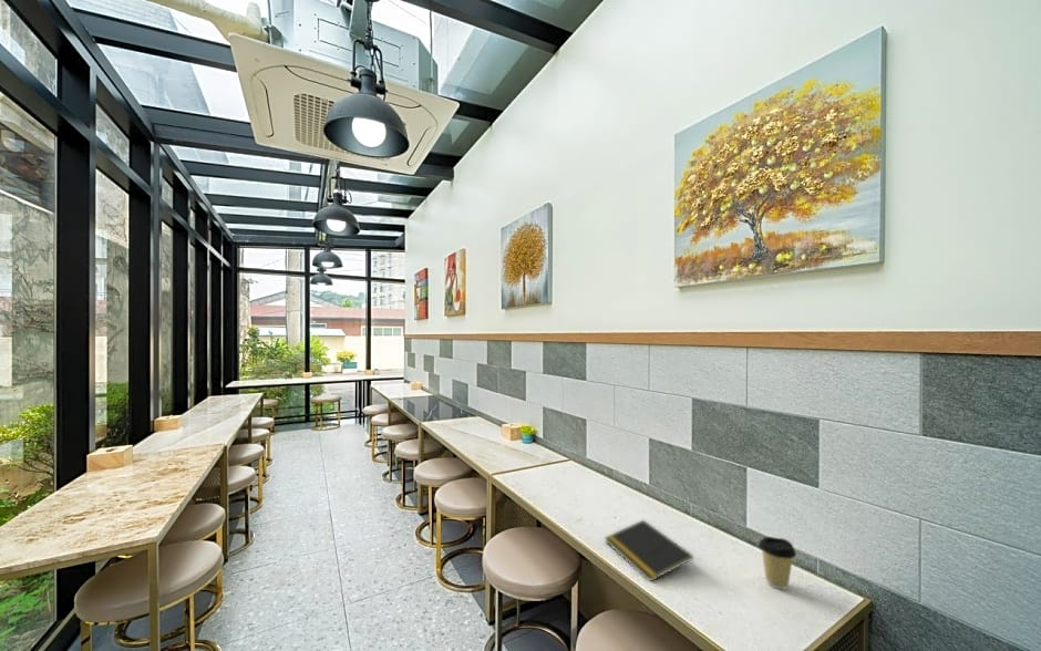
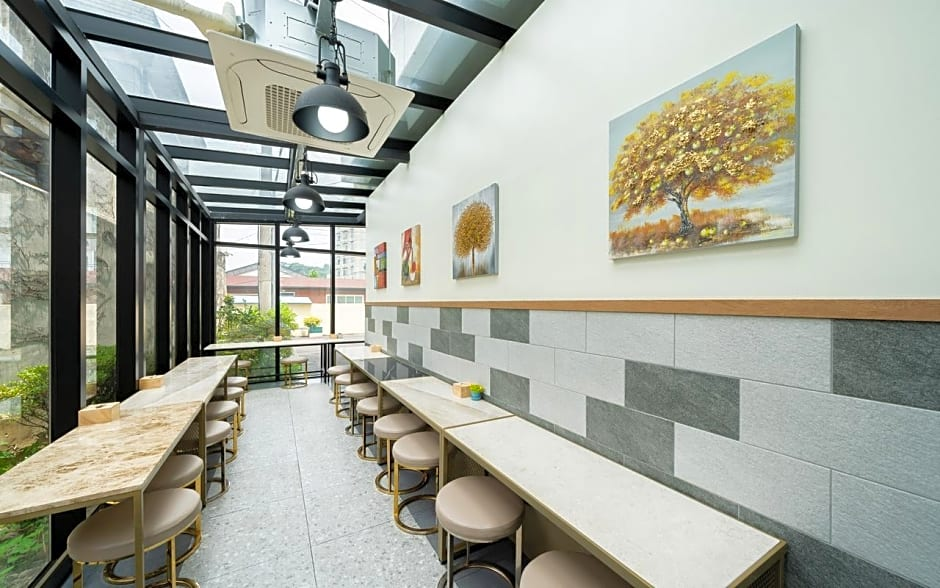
- notepad (646, 547)
- coffee cup (776, 562)
